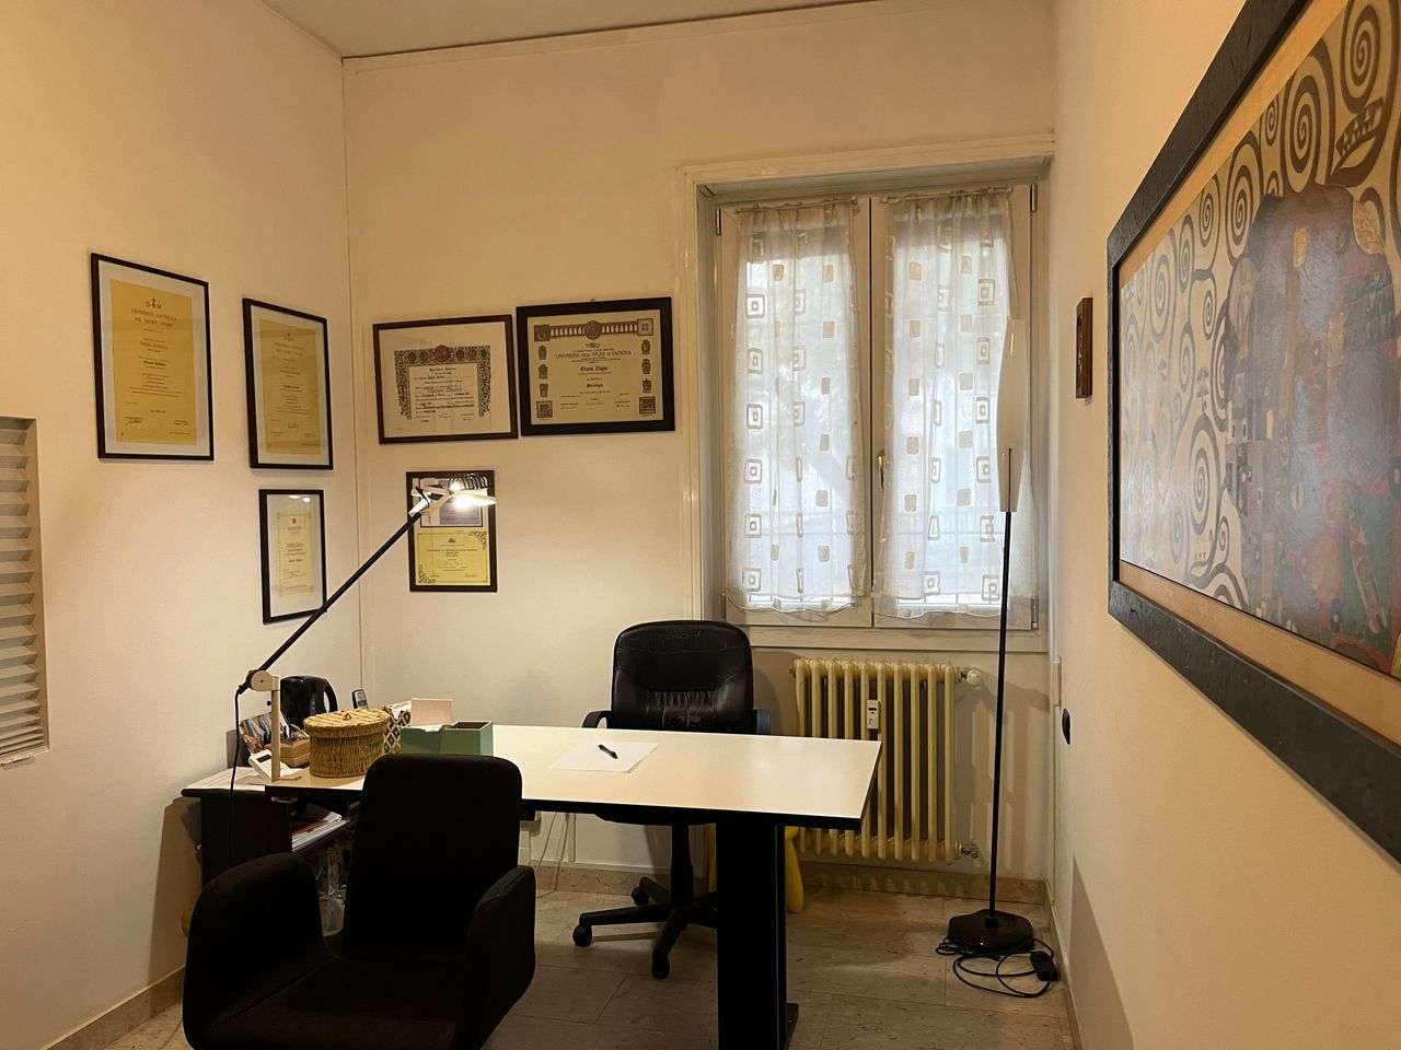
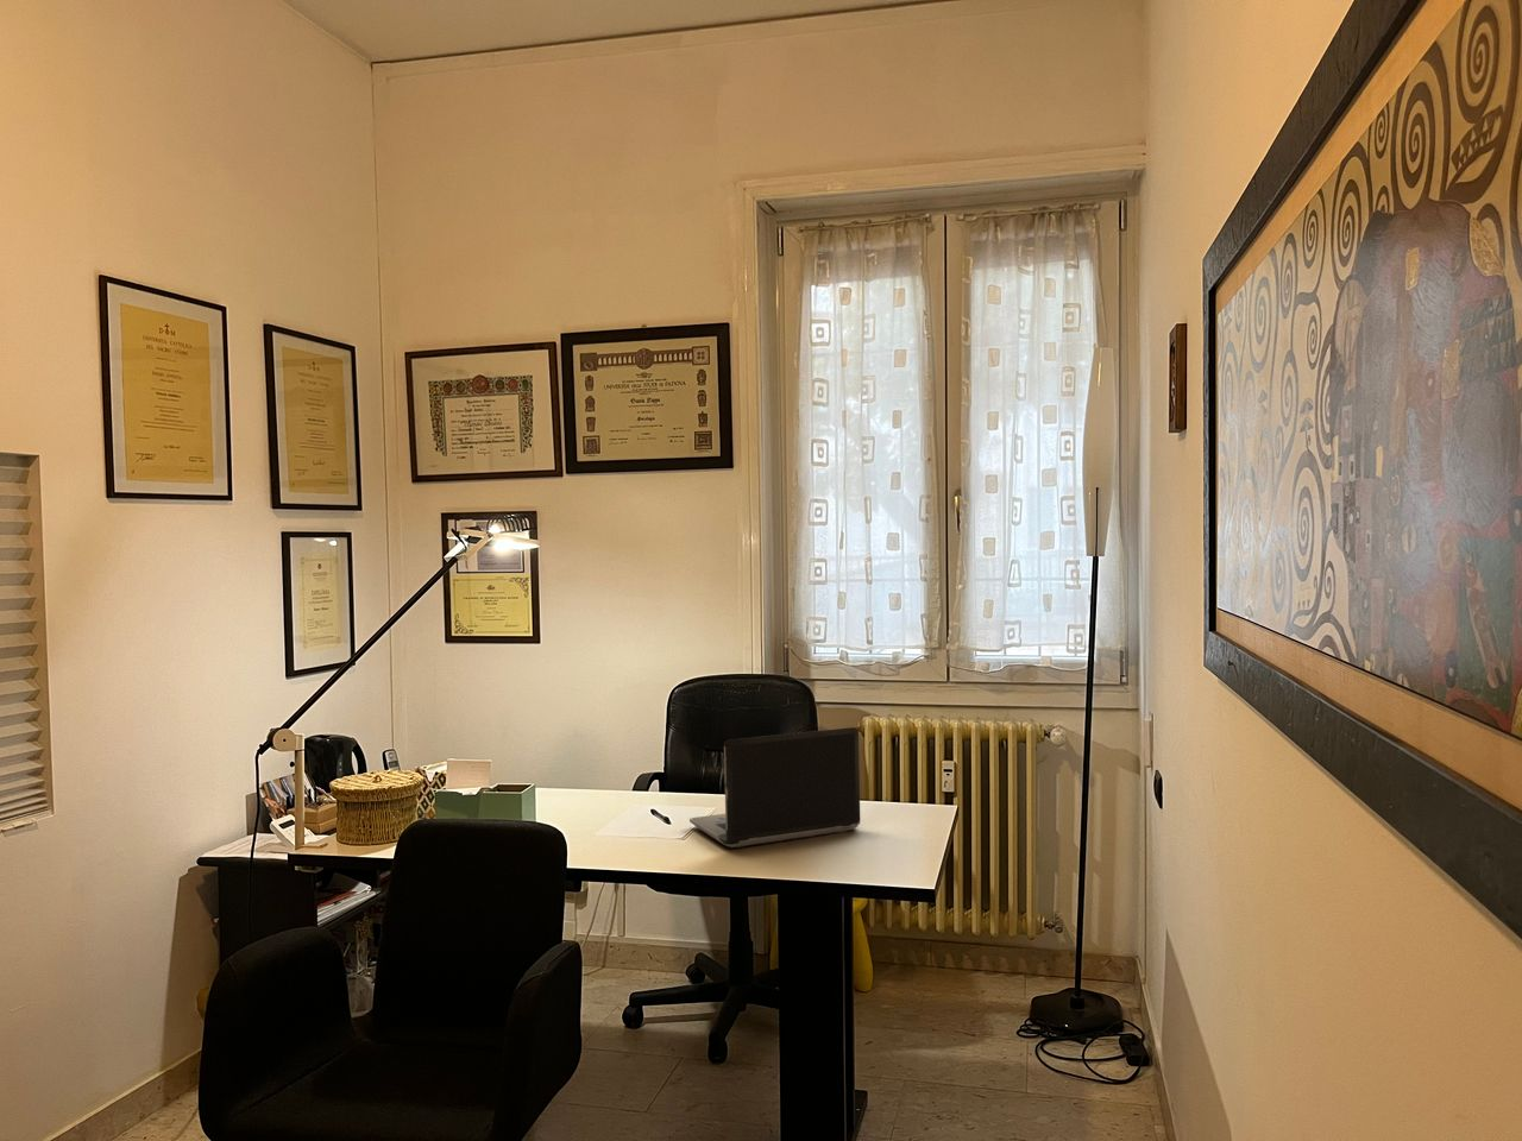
+ laptop computer (772, 777)
